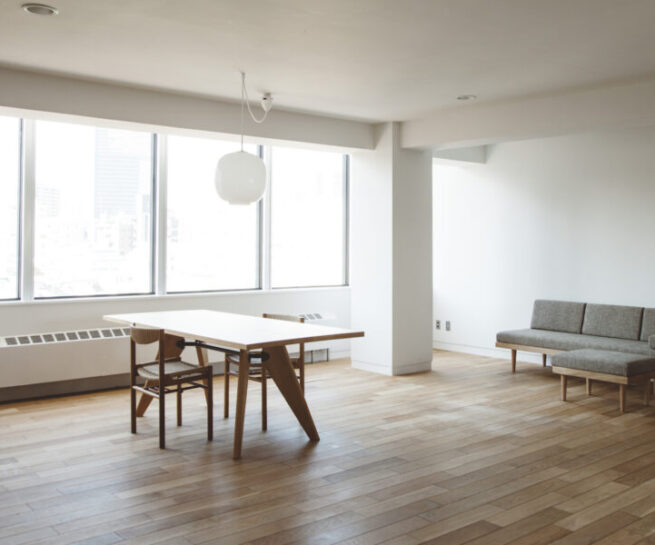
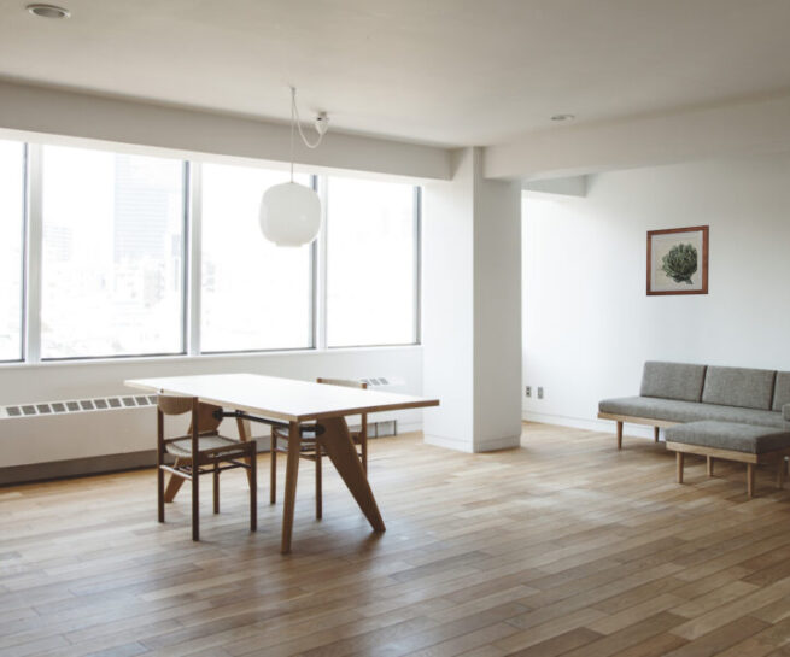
+ wall art (677, 262)
